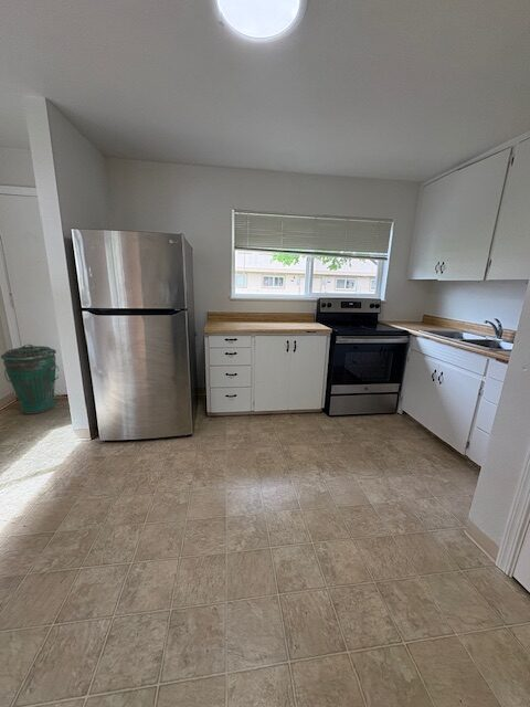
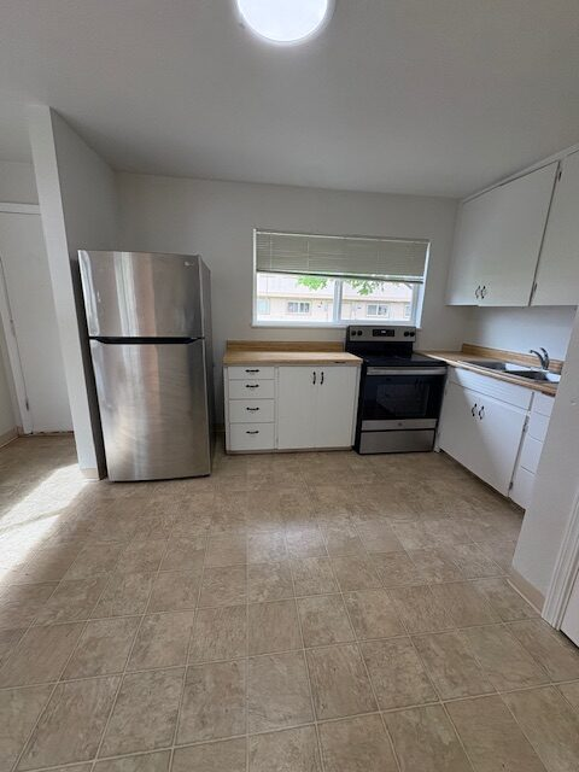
- trash can (33, 377)
